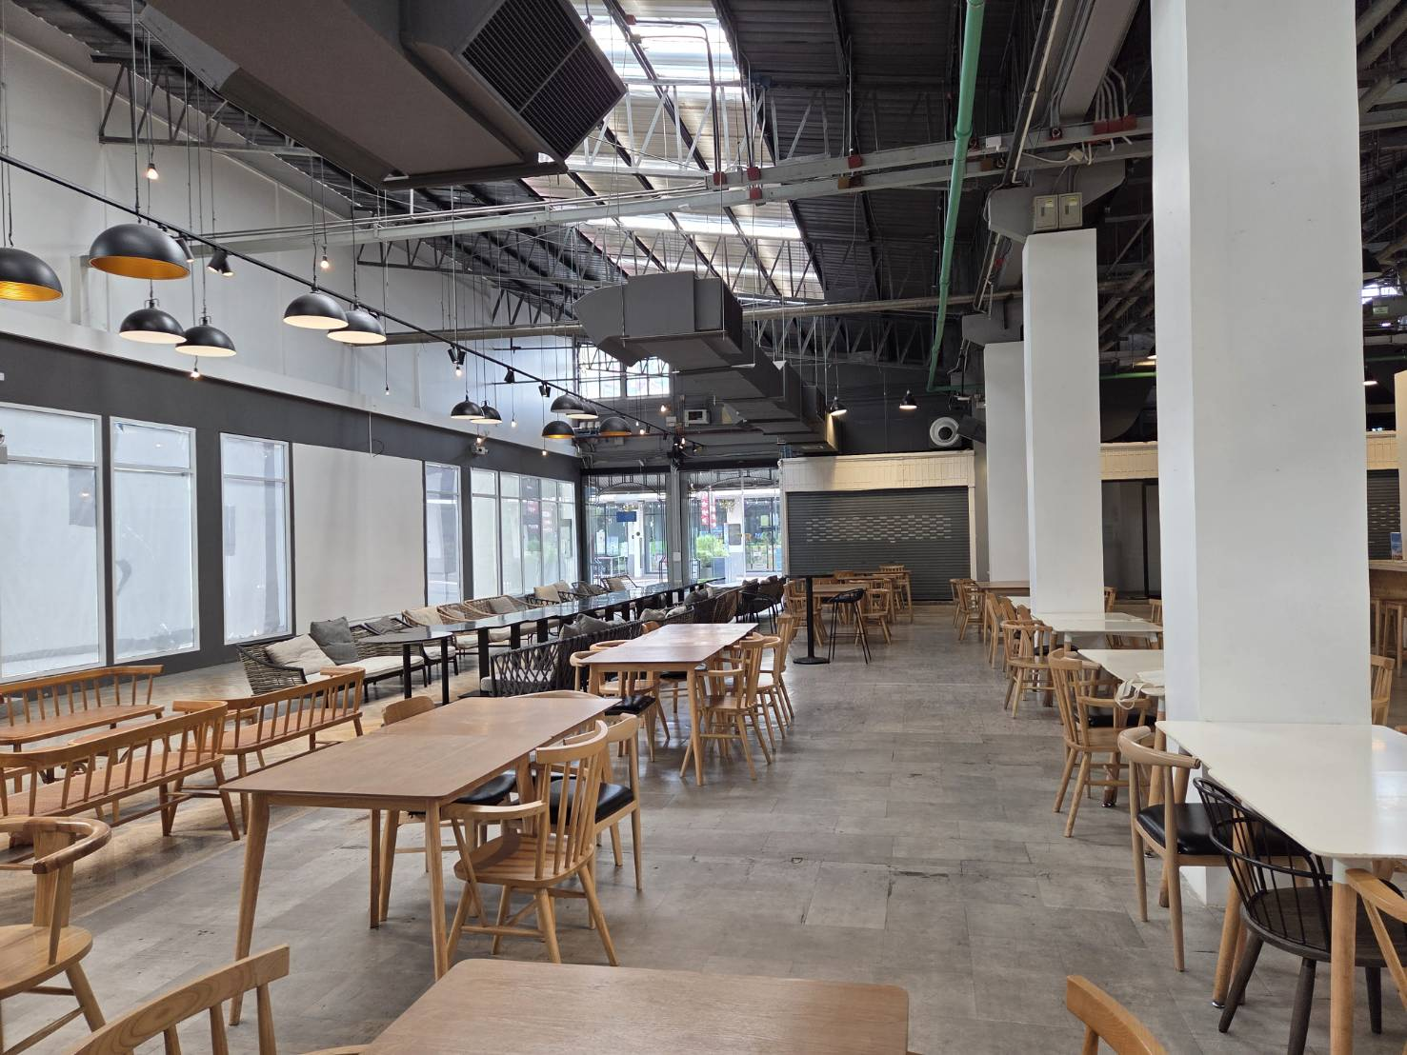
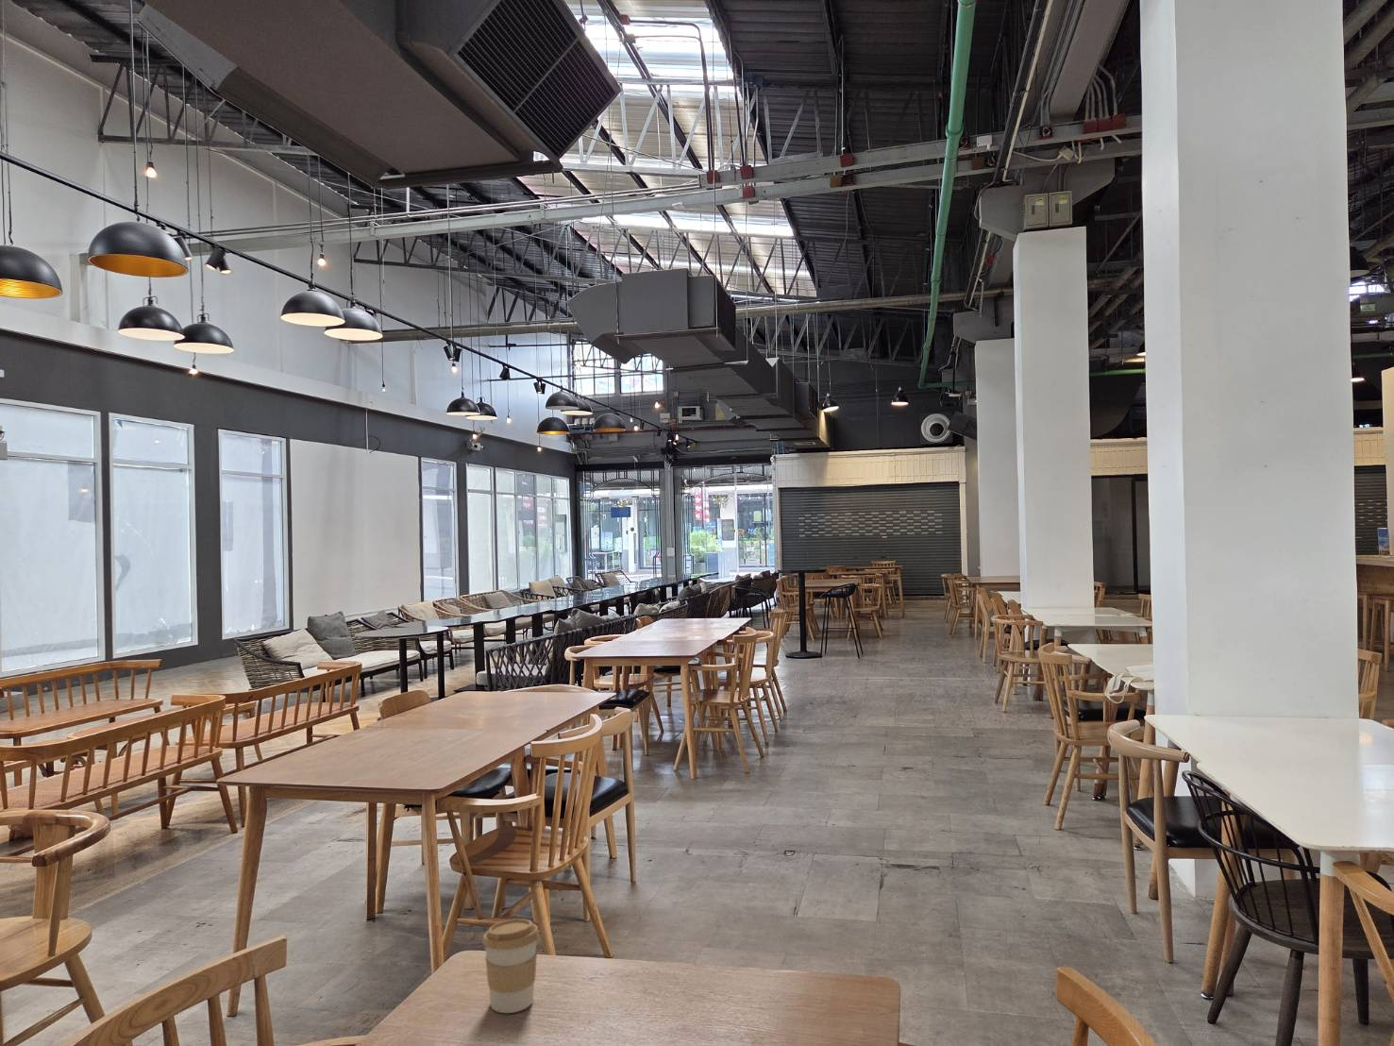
+ coffee cup (511, 962)
